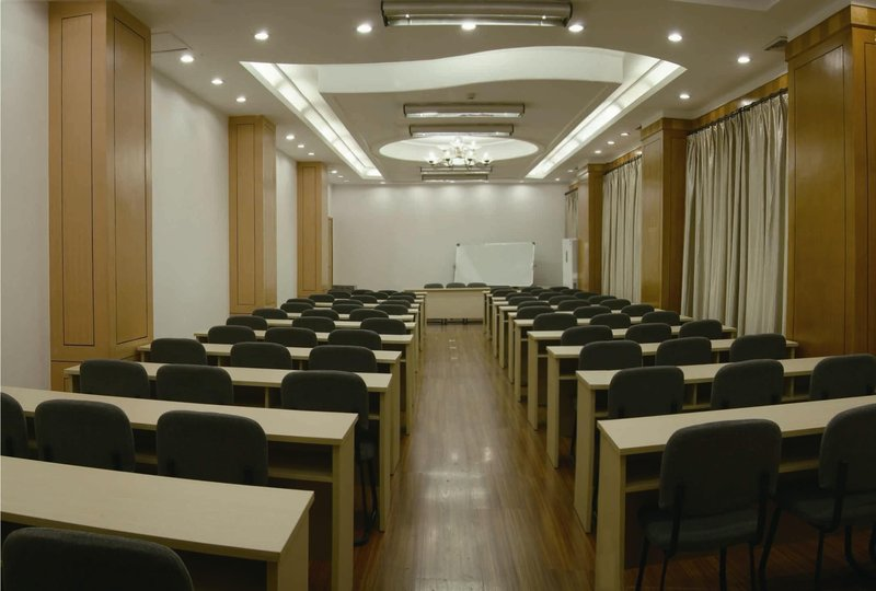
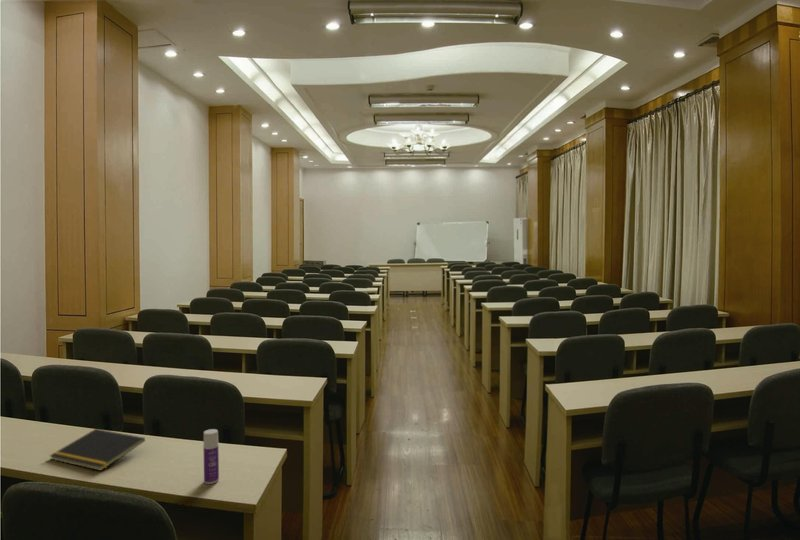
+ notepad (98, 448)
+ bottle (211, 456)
